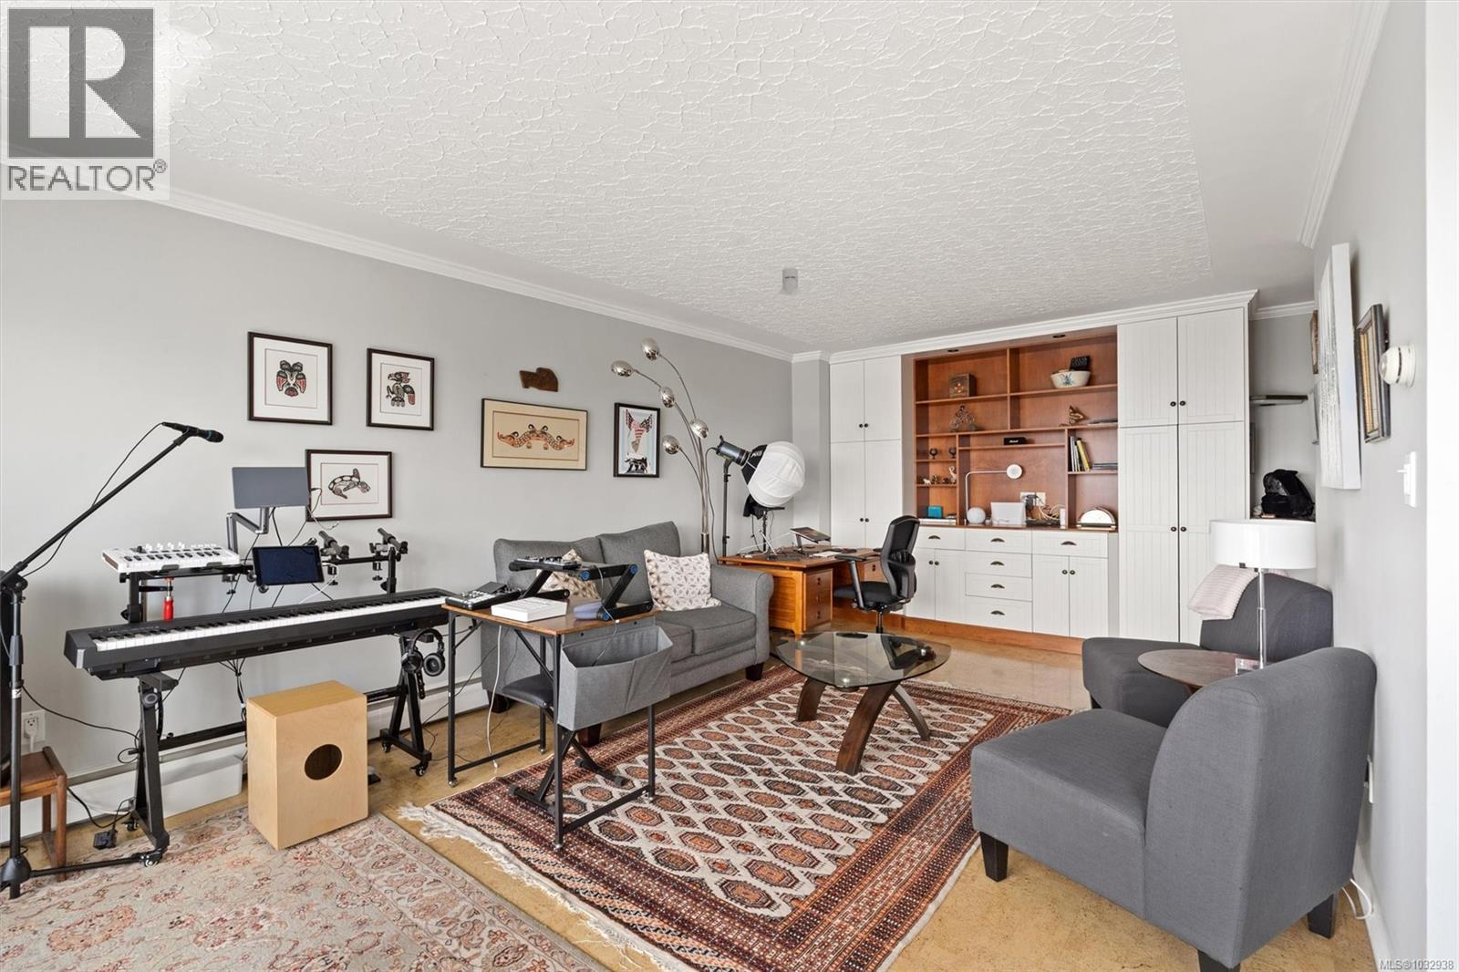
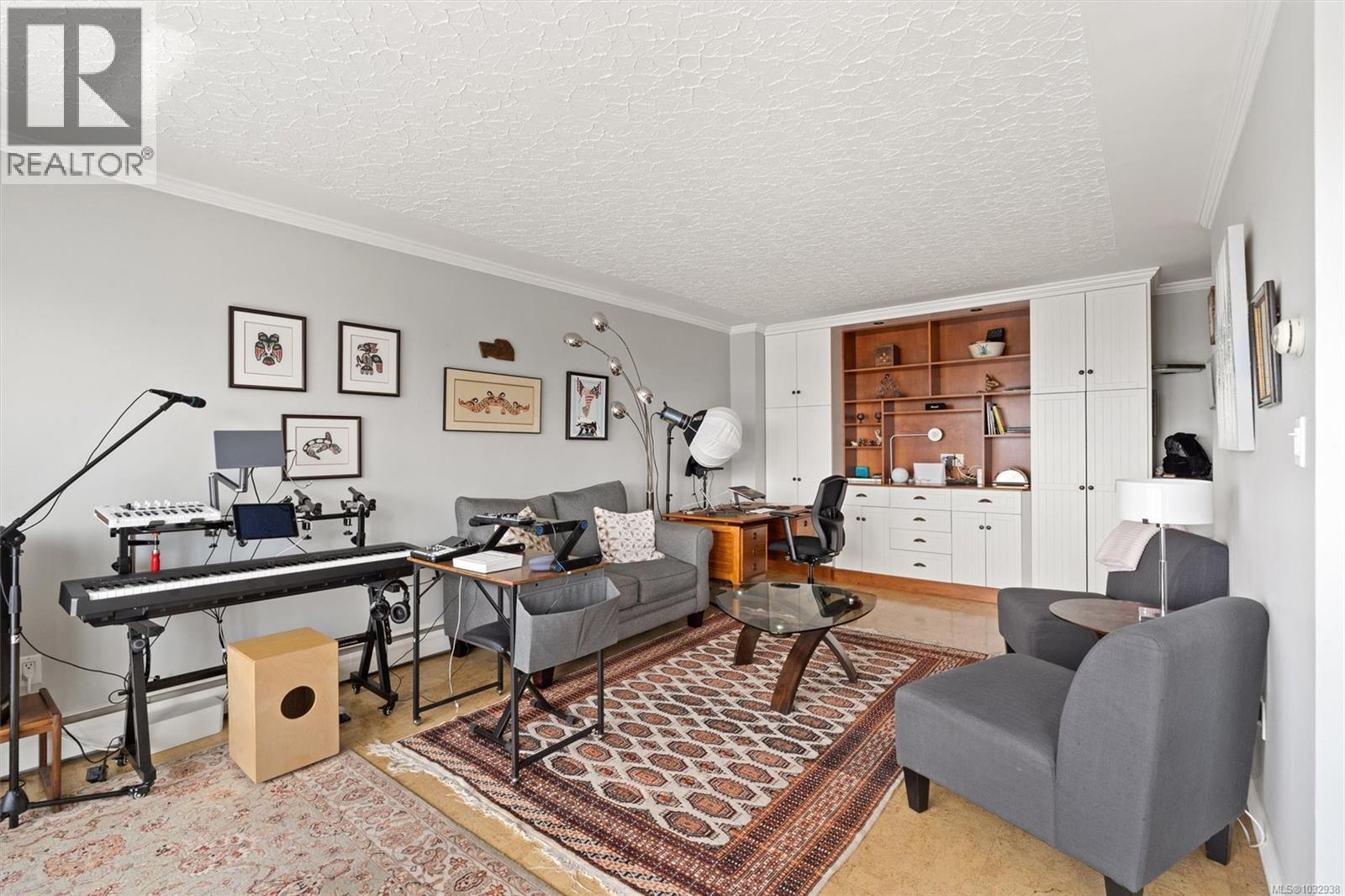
- knight helmet (790, 283)
